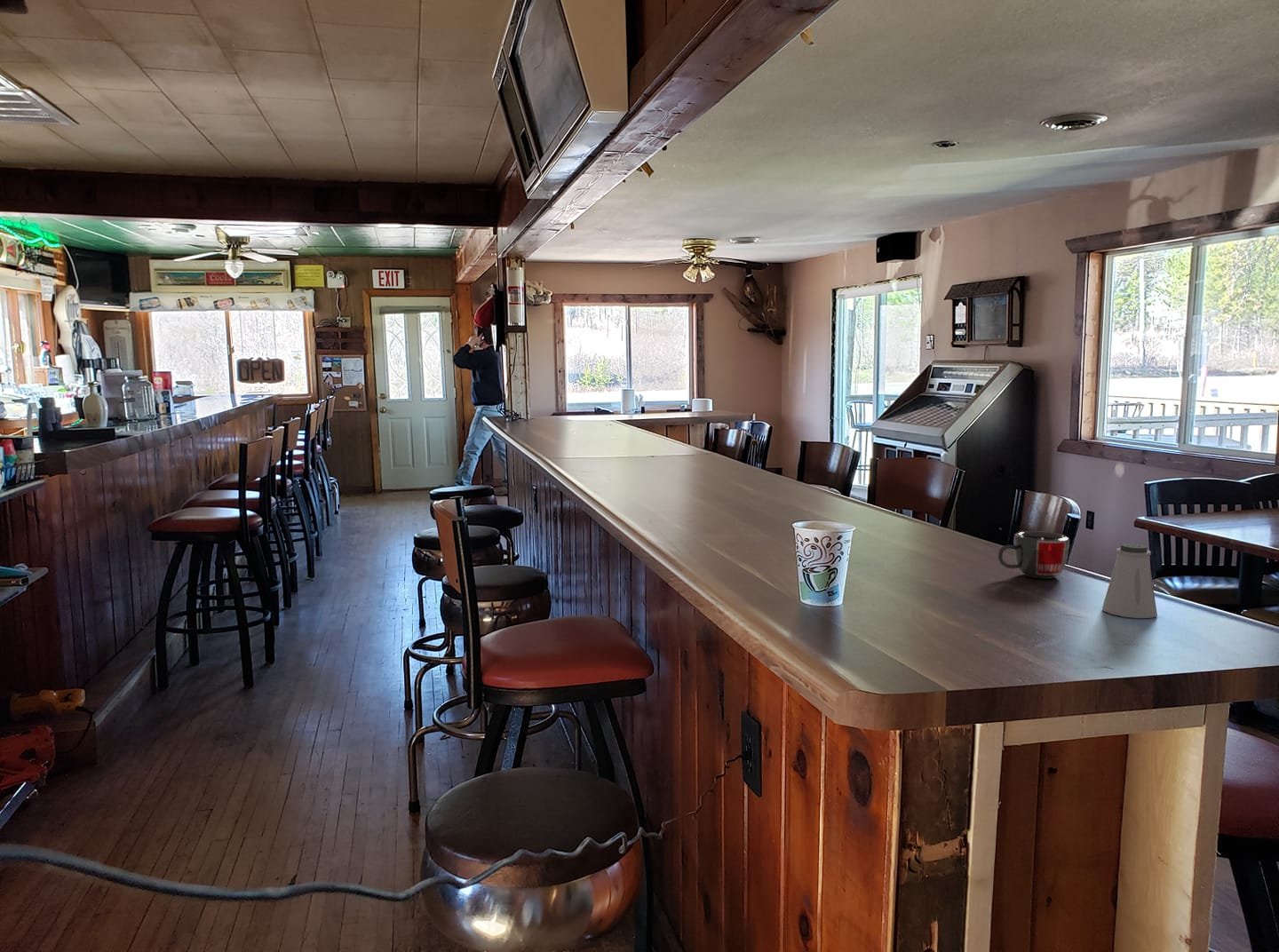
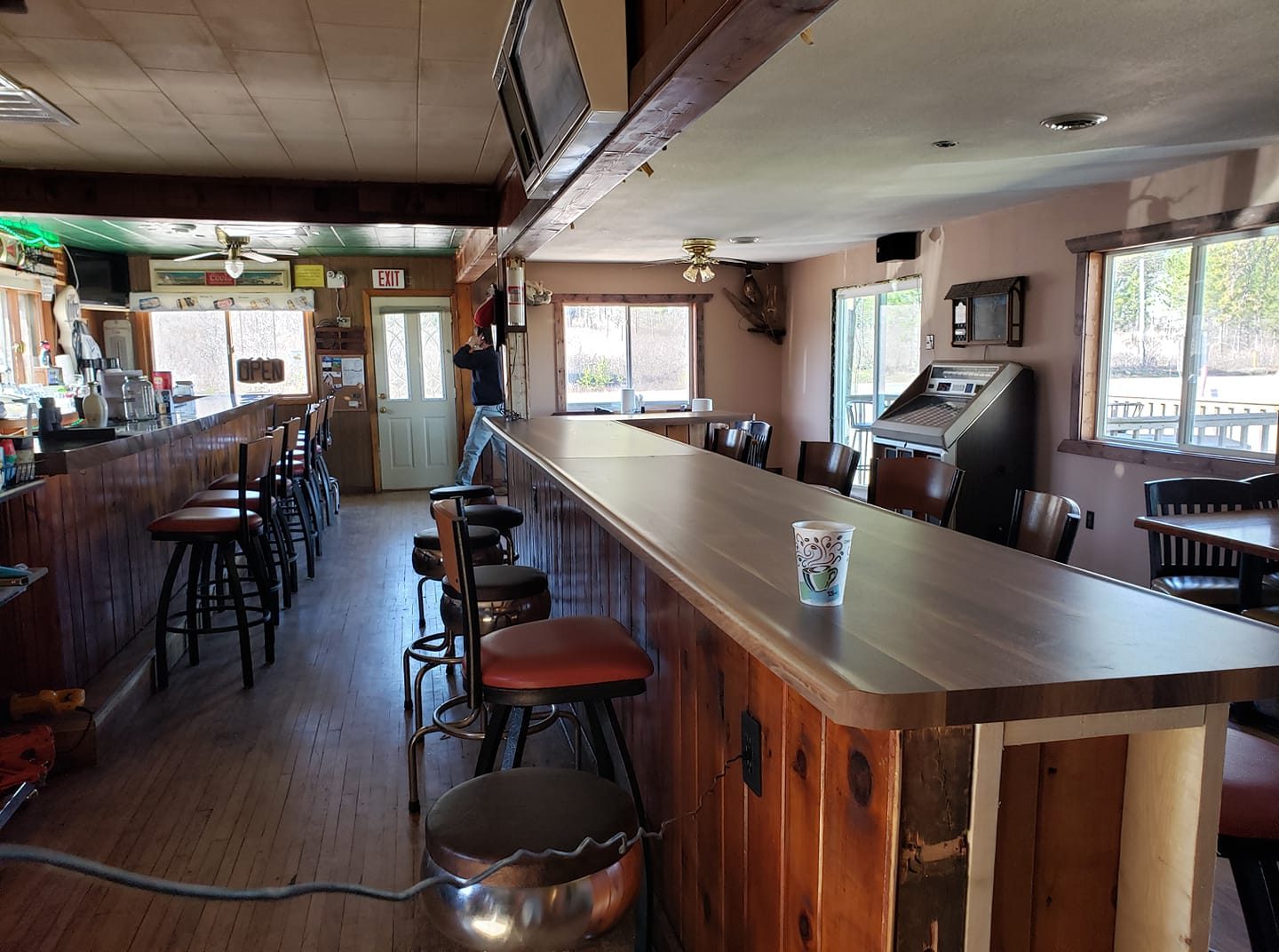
- saltshaker (1132, 578)
- mug (1031, 555)
